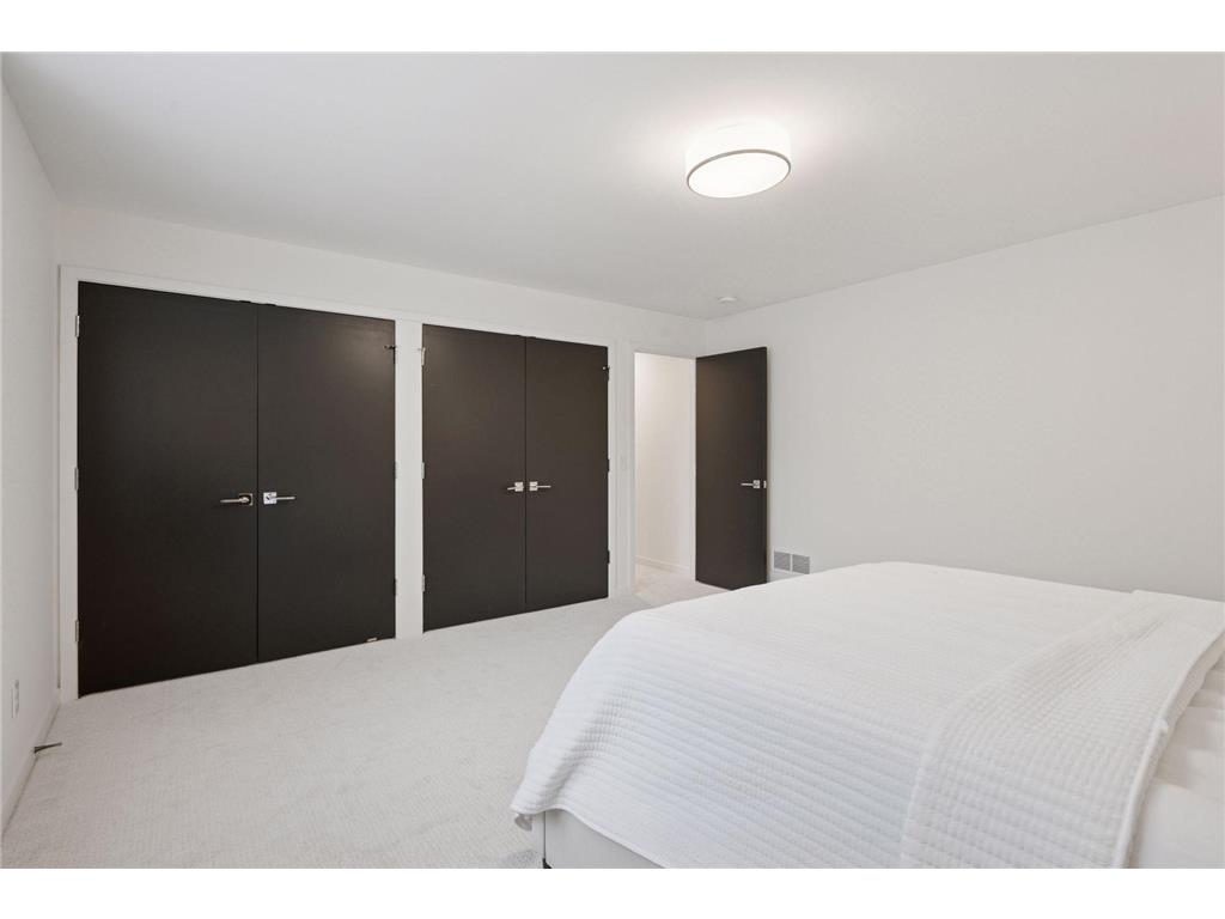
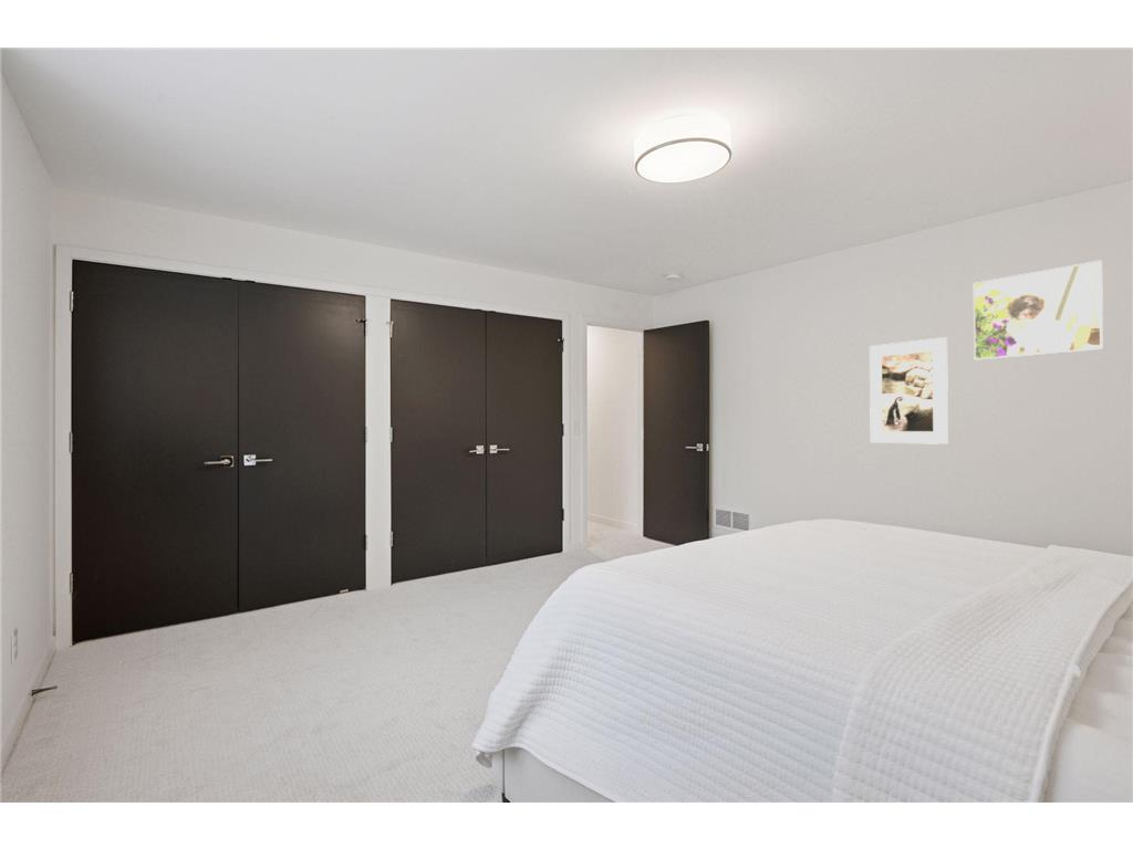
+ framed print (906, 392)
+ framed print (1033, 314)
